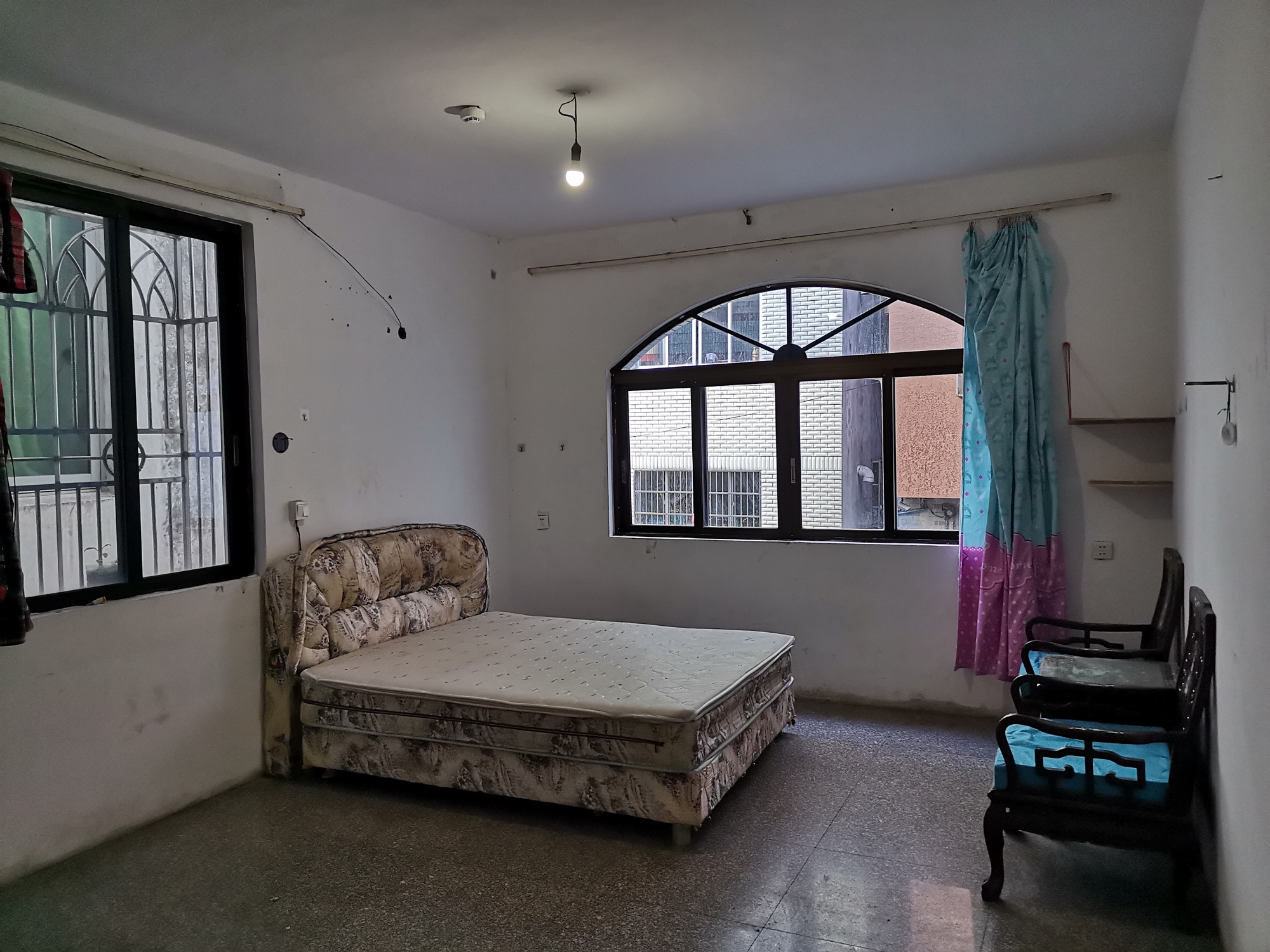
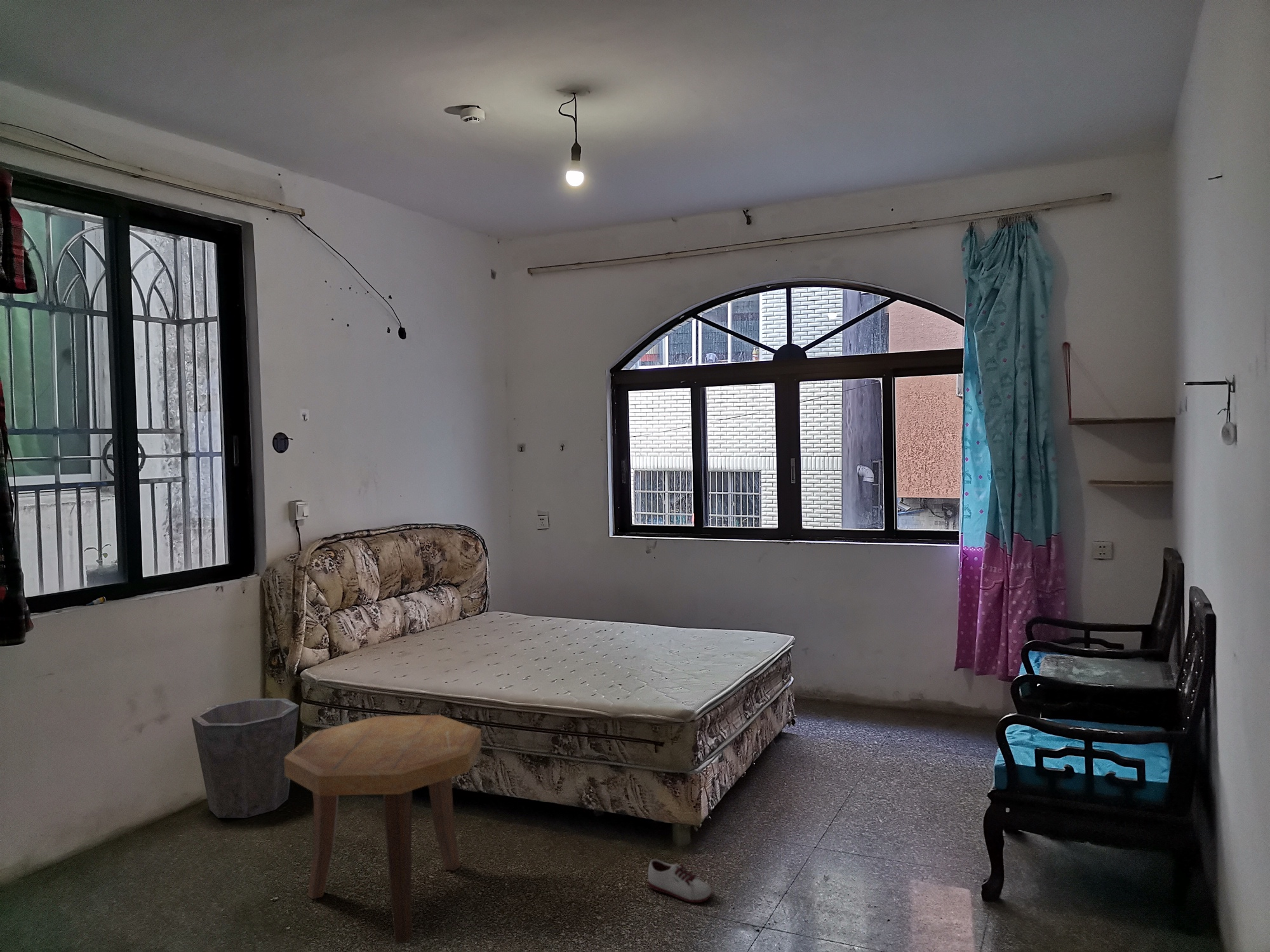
+ side table (389, 819)
+ shoe (679, 880)
+ waste bin (248, 757)
